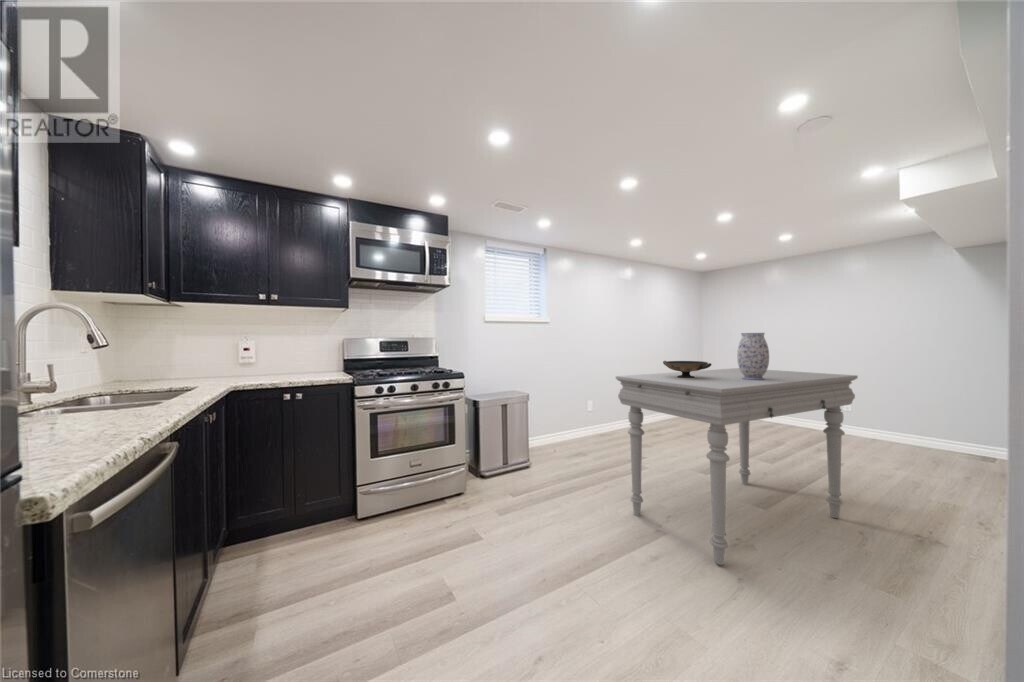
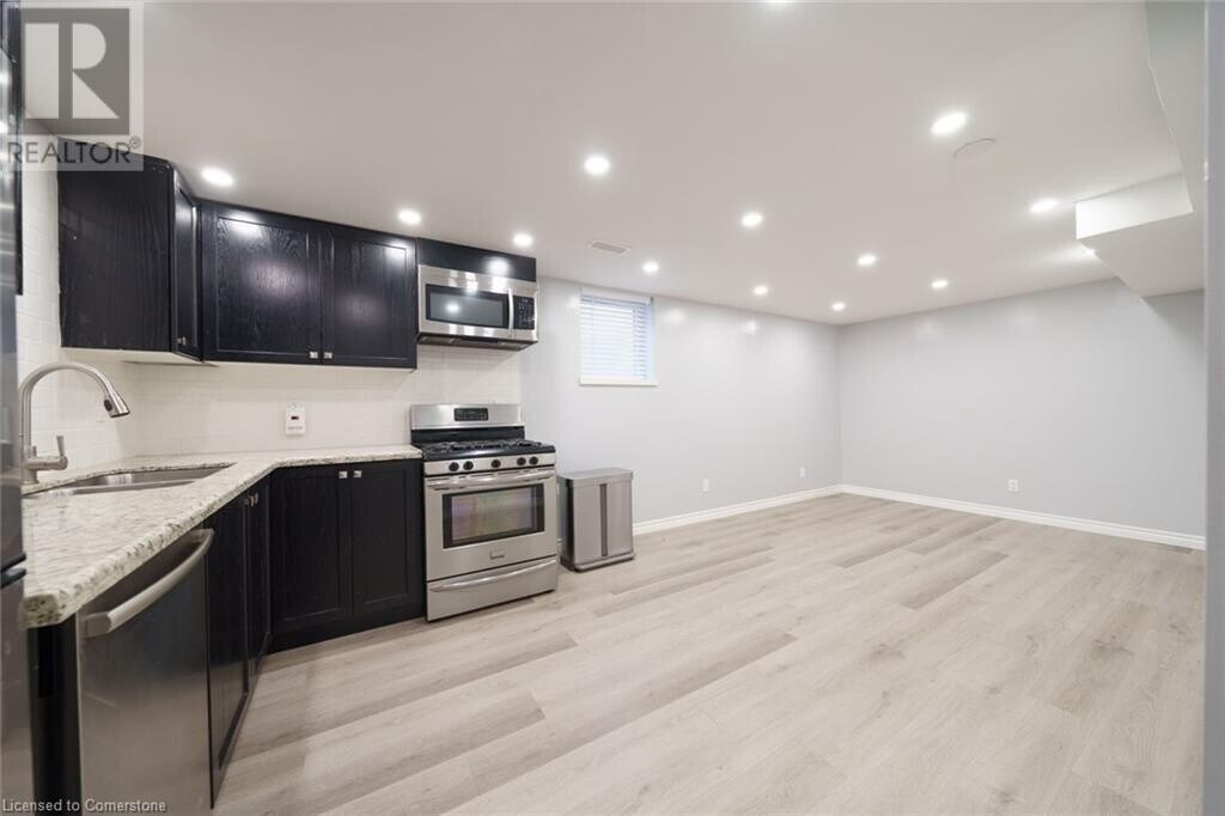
- dining table (740, 446)
- vase (752, 355)
- decorative bowl (685, 369)
